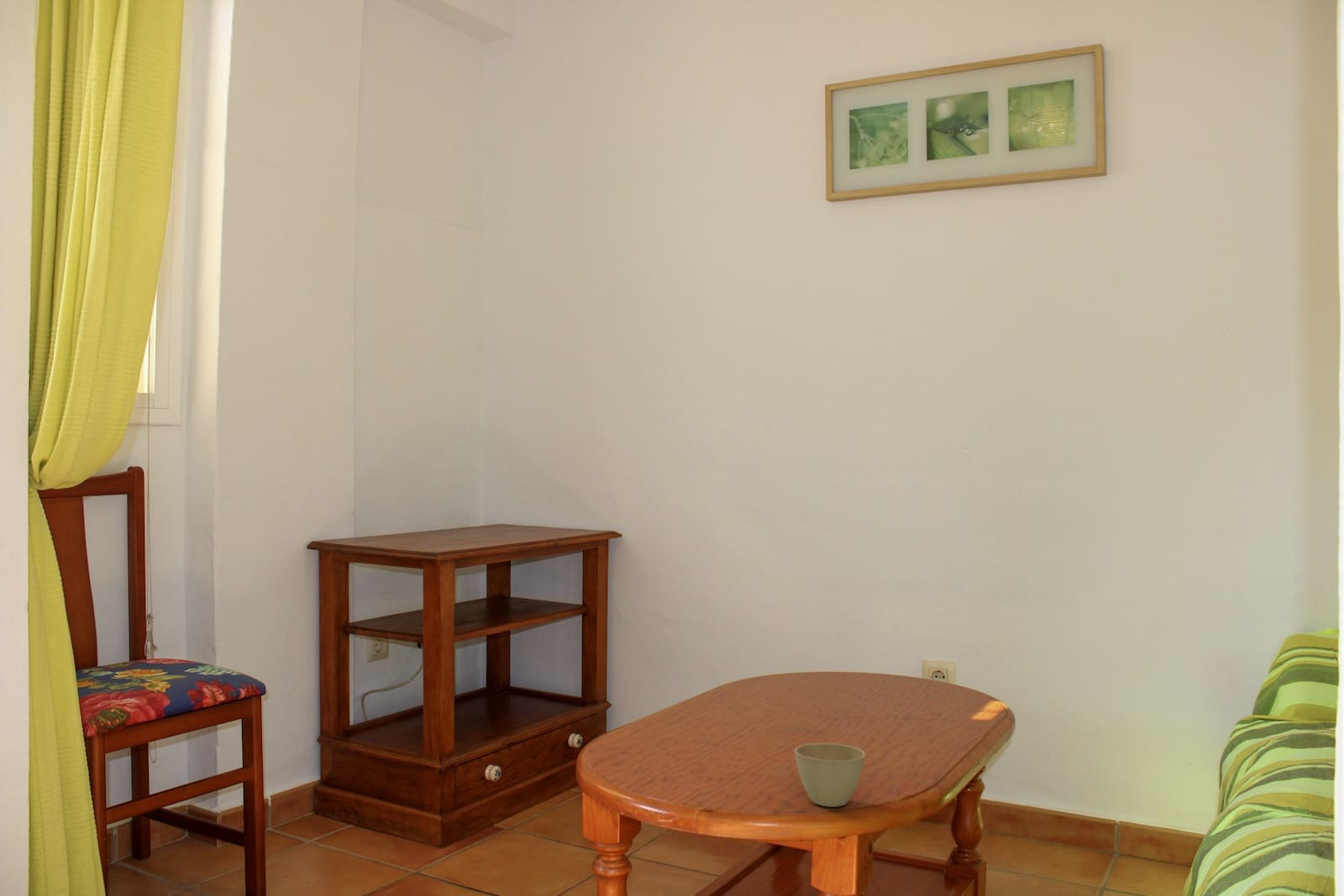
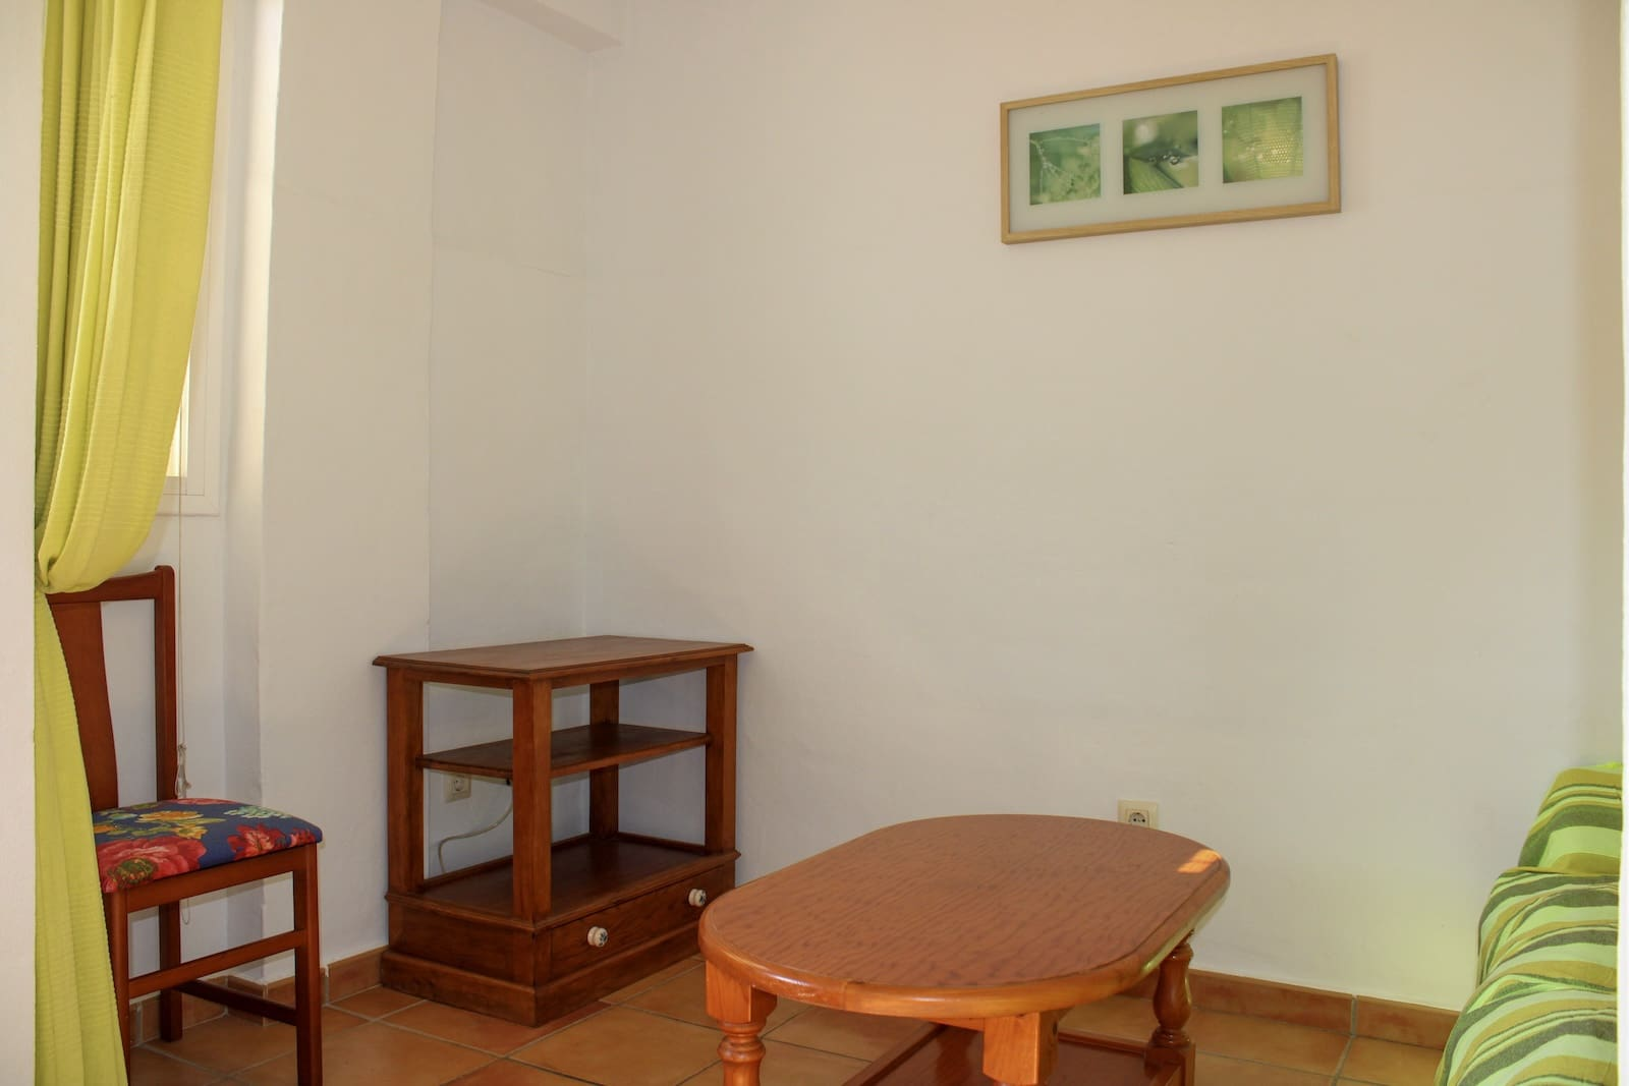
- flower pot (829, 776)
